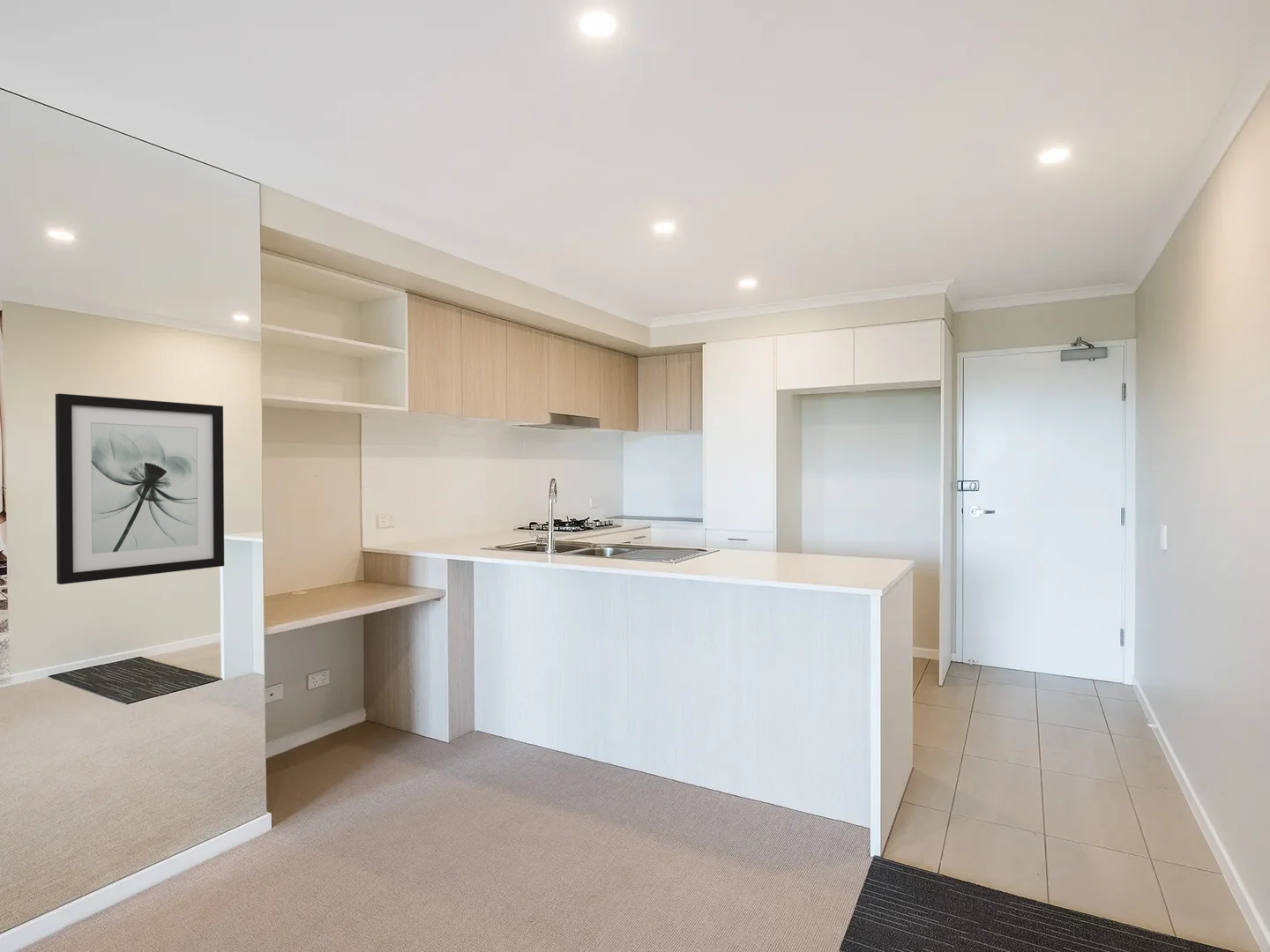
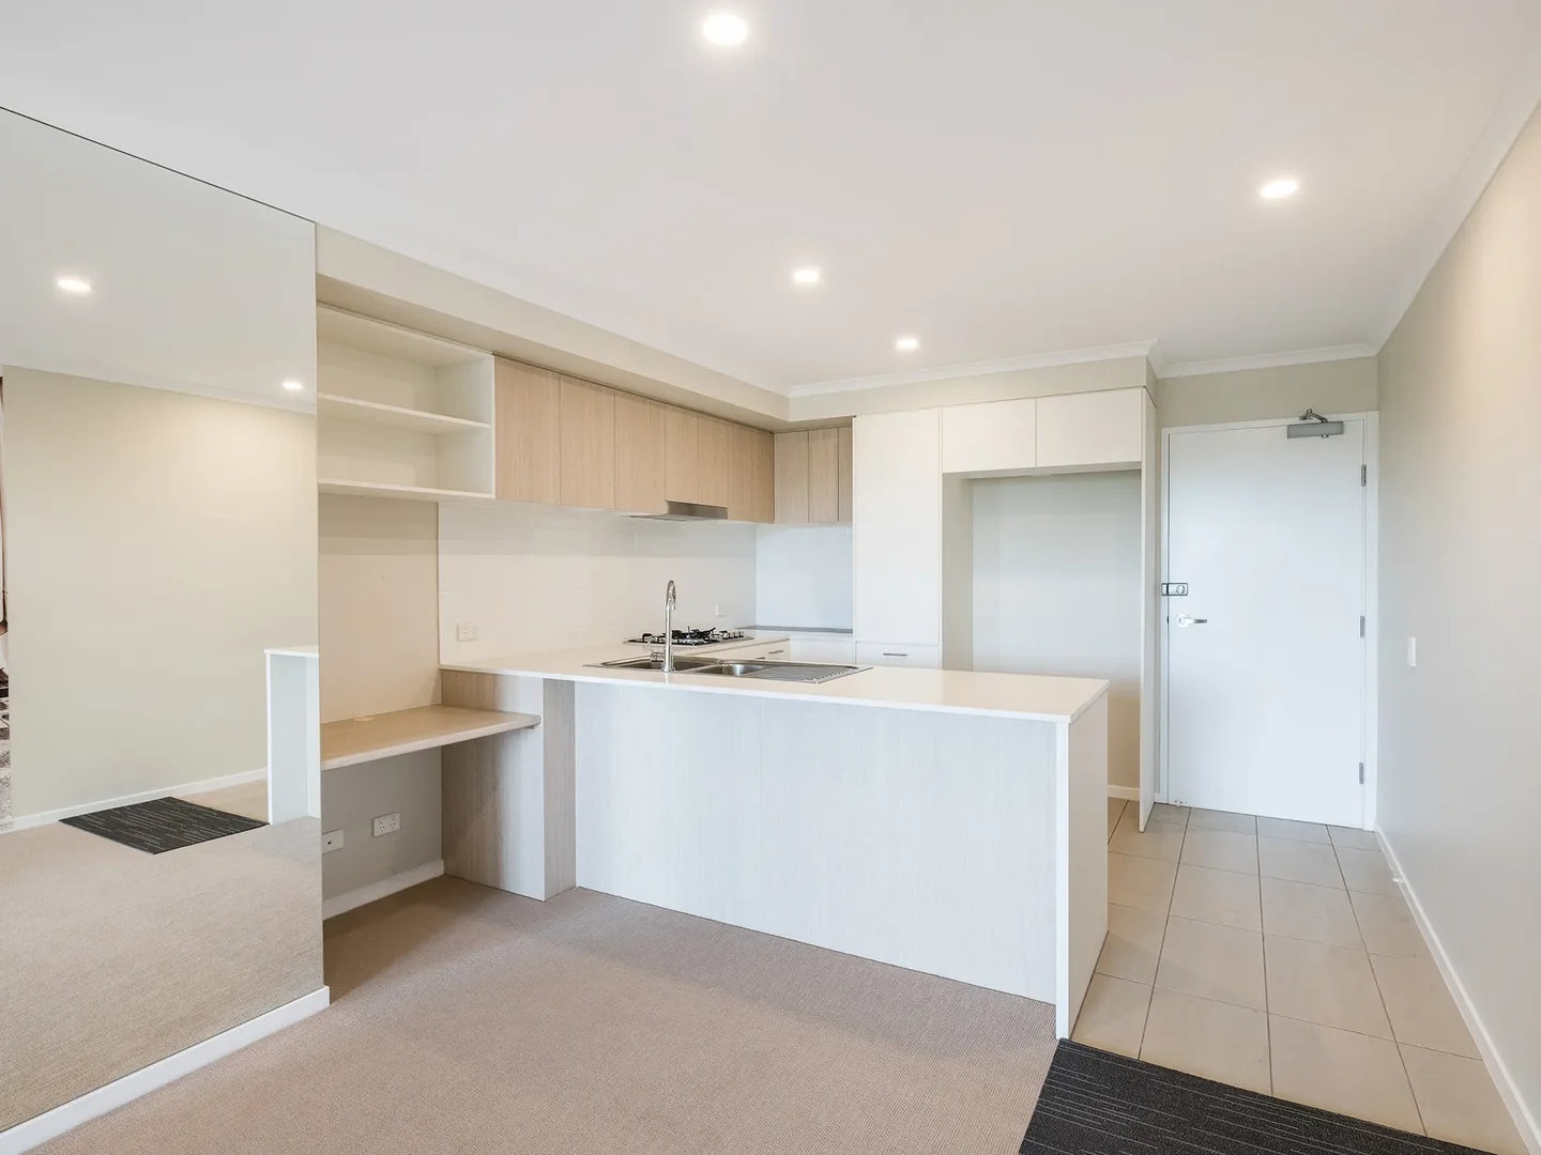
- wall art (146, 487)
